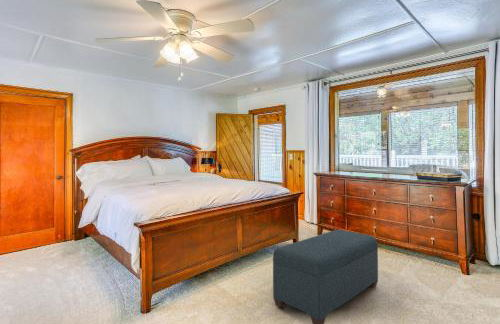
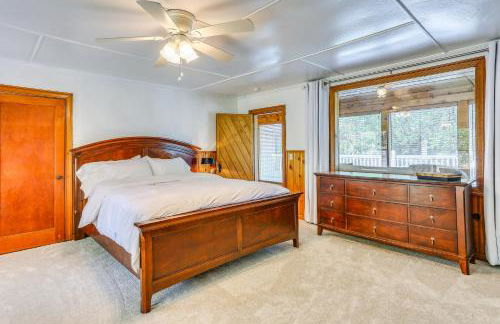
- bench (329, 268)
